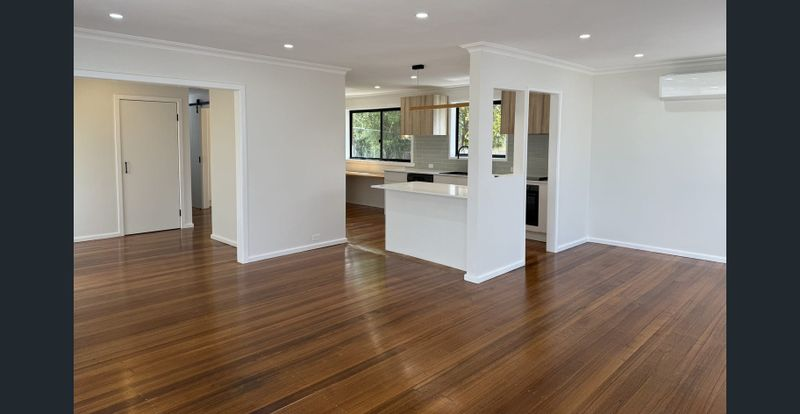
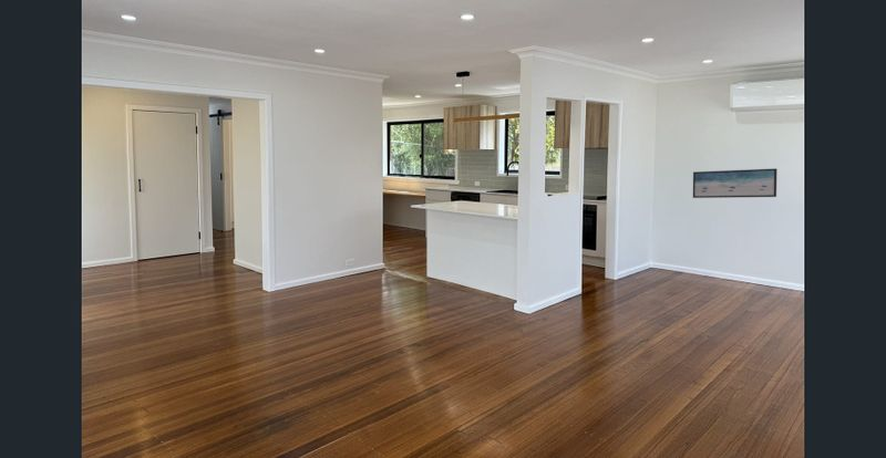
+ wall art (732, 184)
